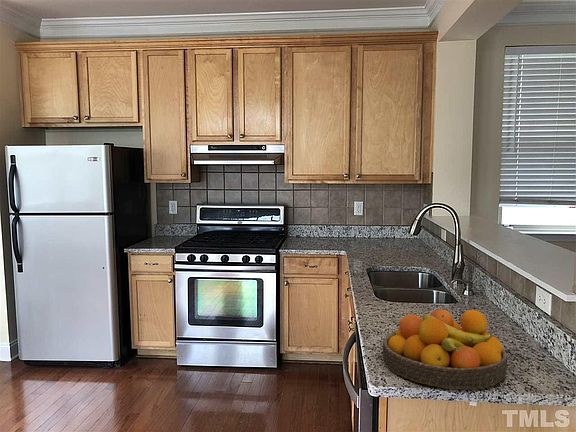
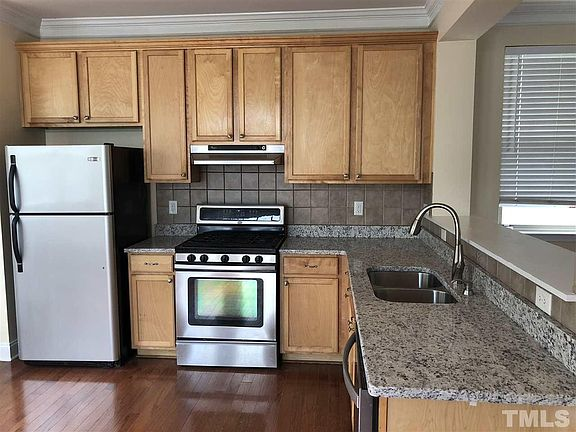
- fruit bowl (443, 337)
